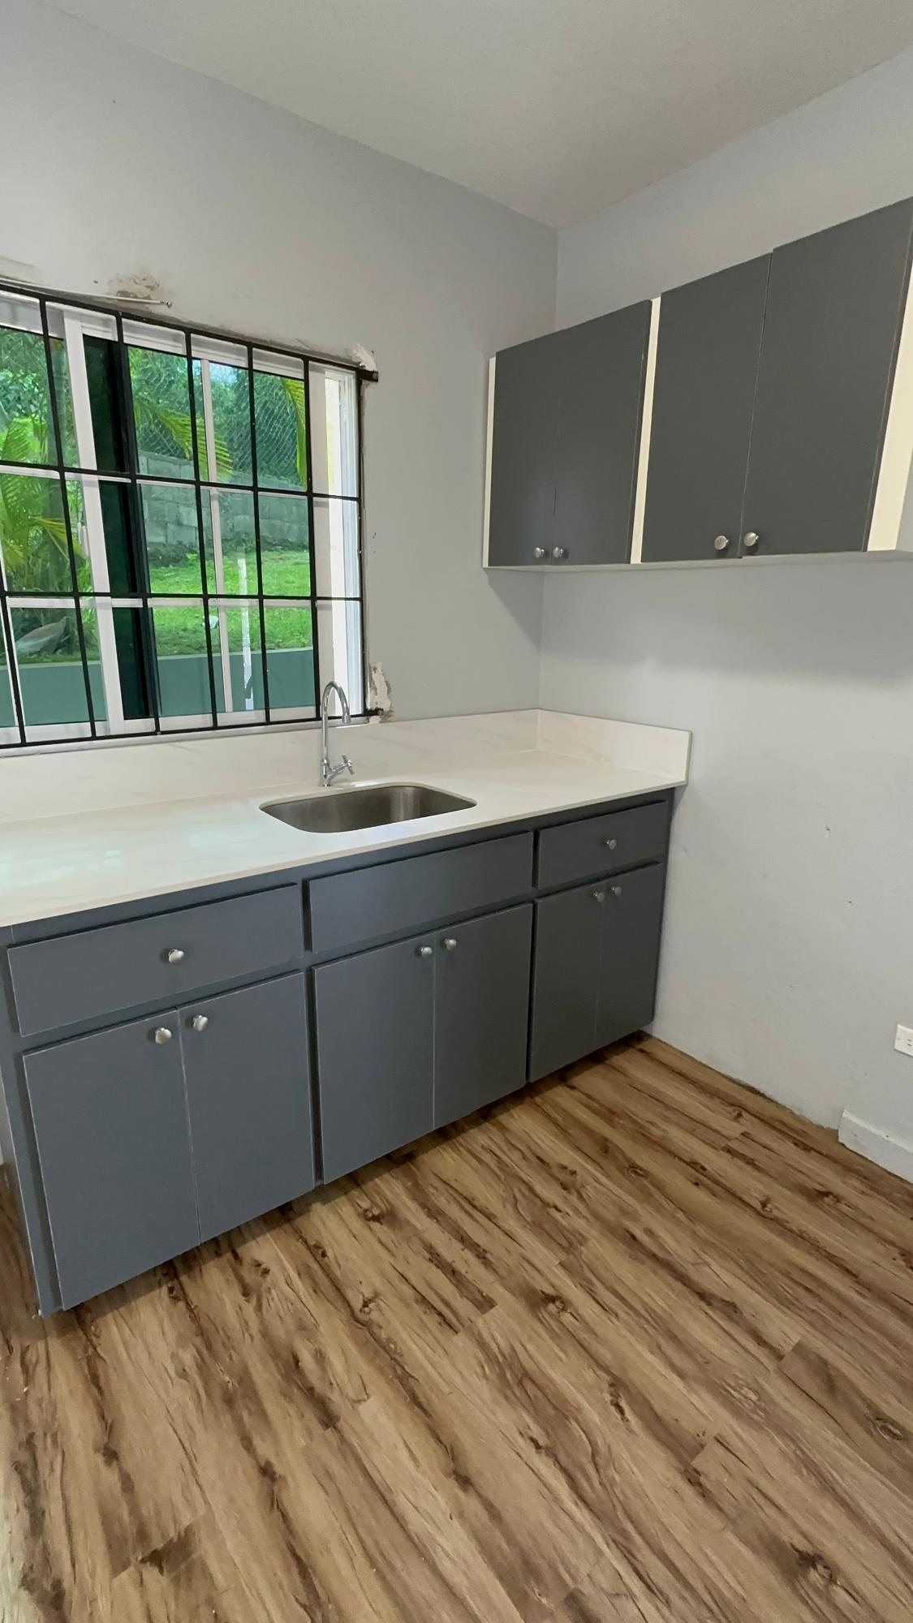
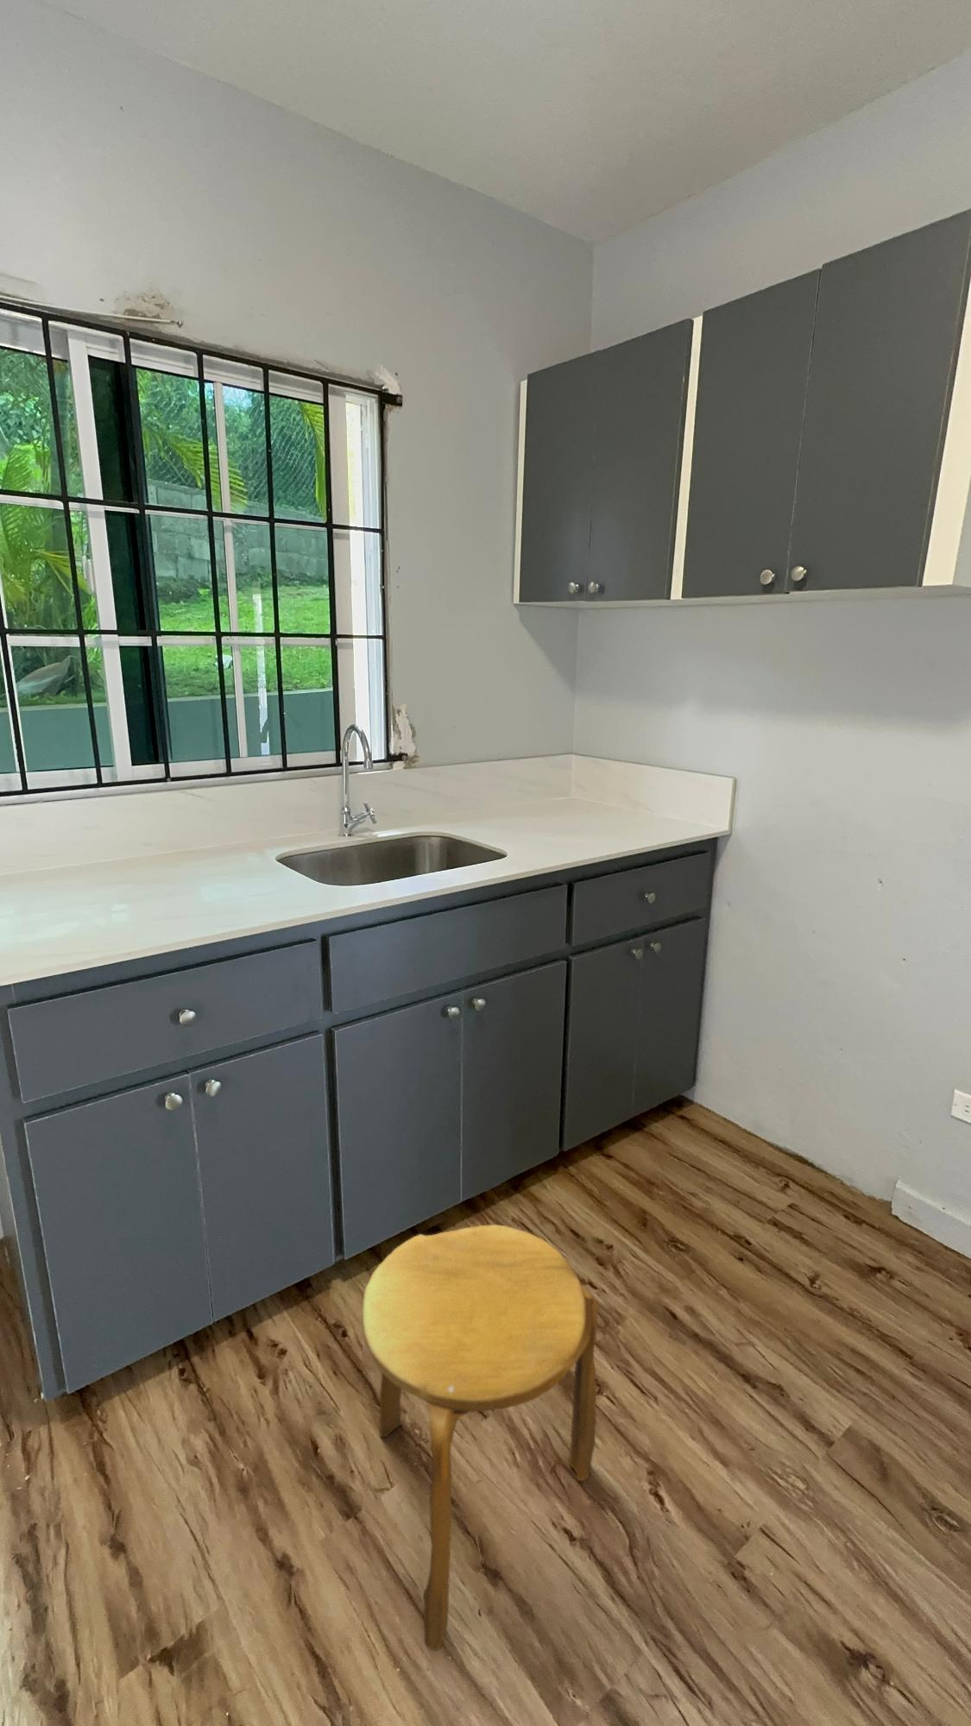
+ stool (467, 1394)
